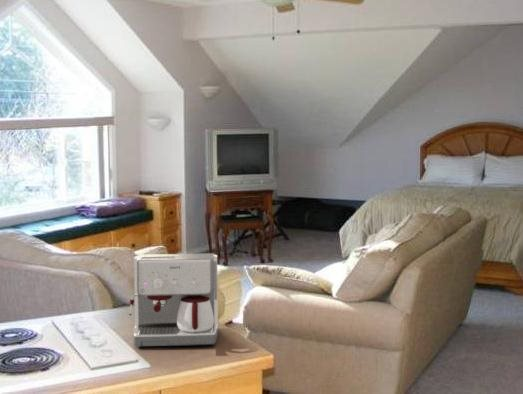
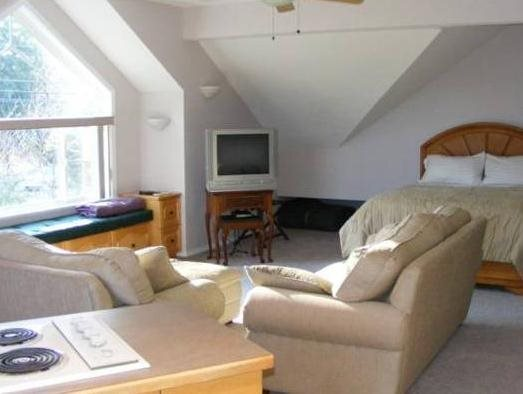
- coffee maker (175, 297)
